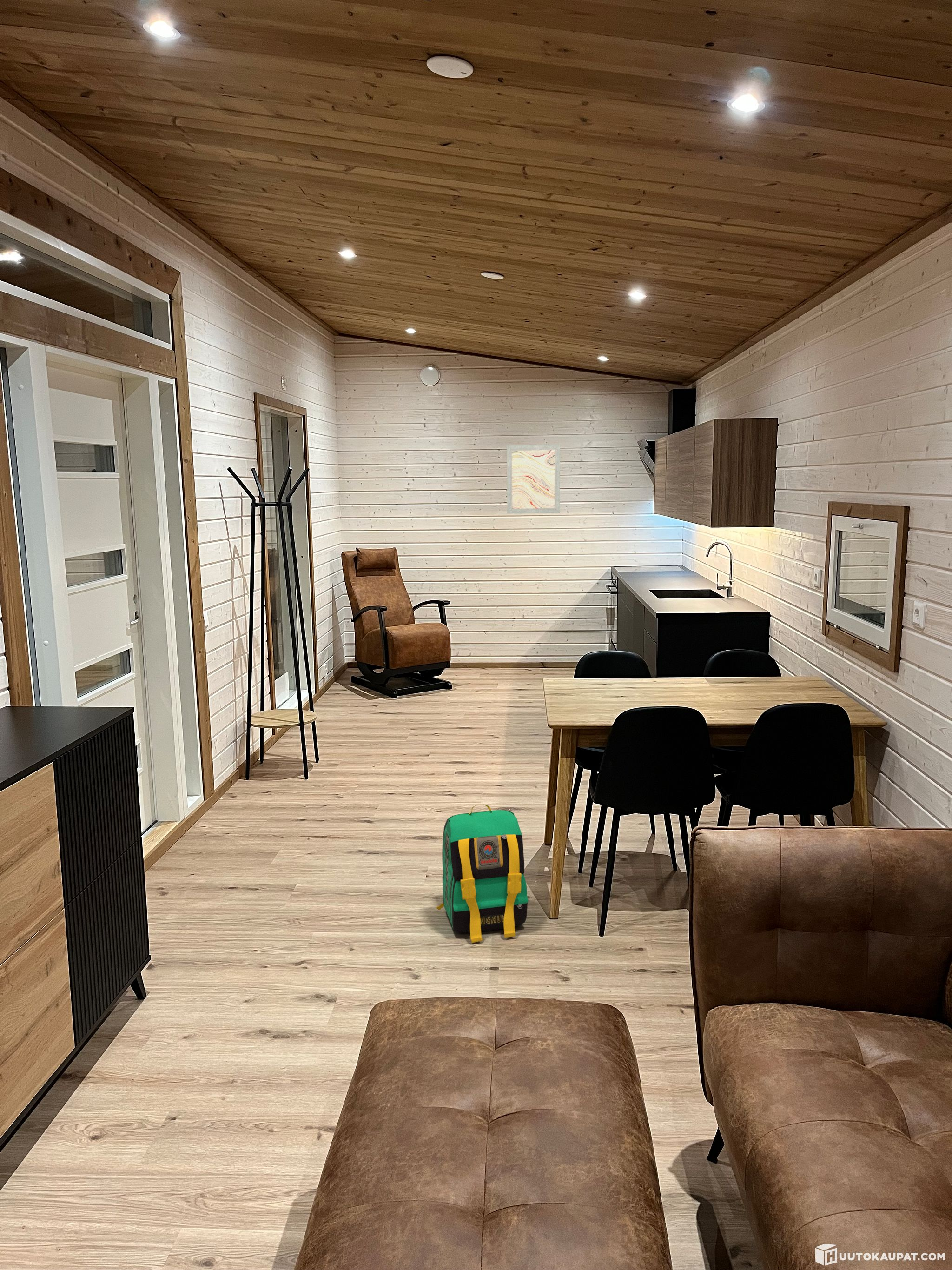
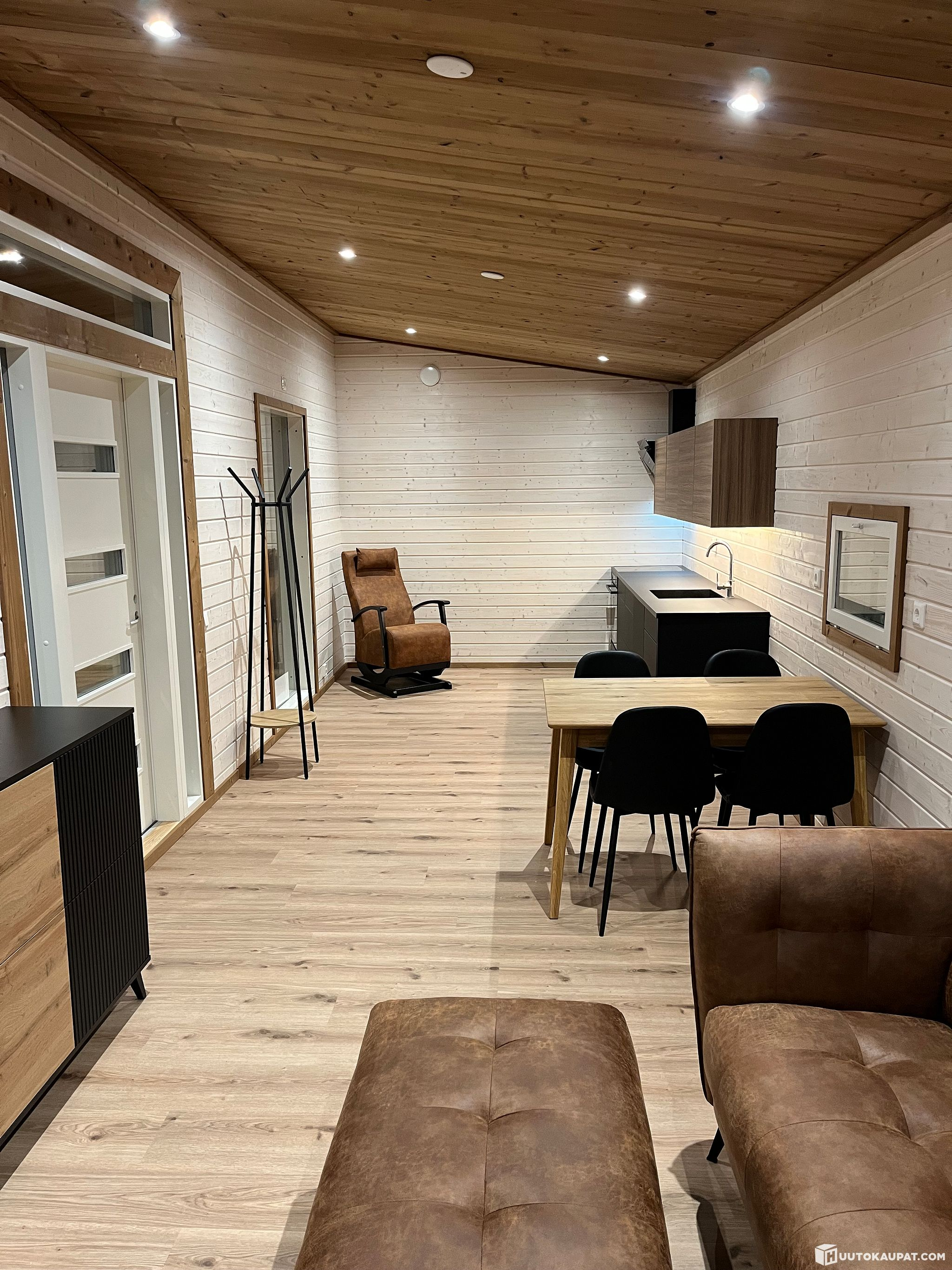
- wall art (533, 479)
- backpack (483, 864)
